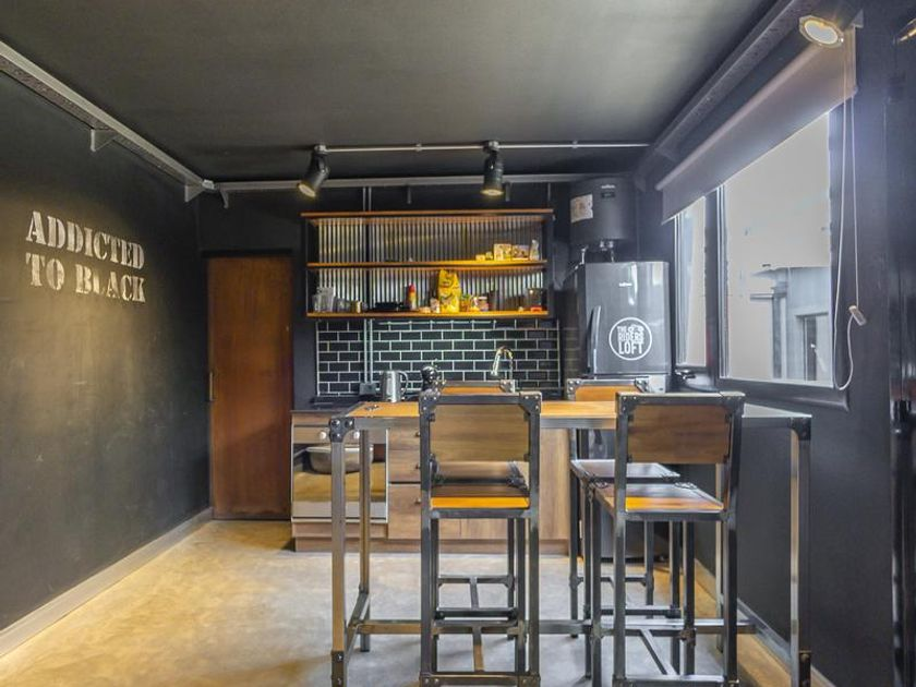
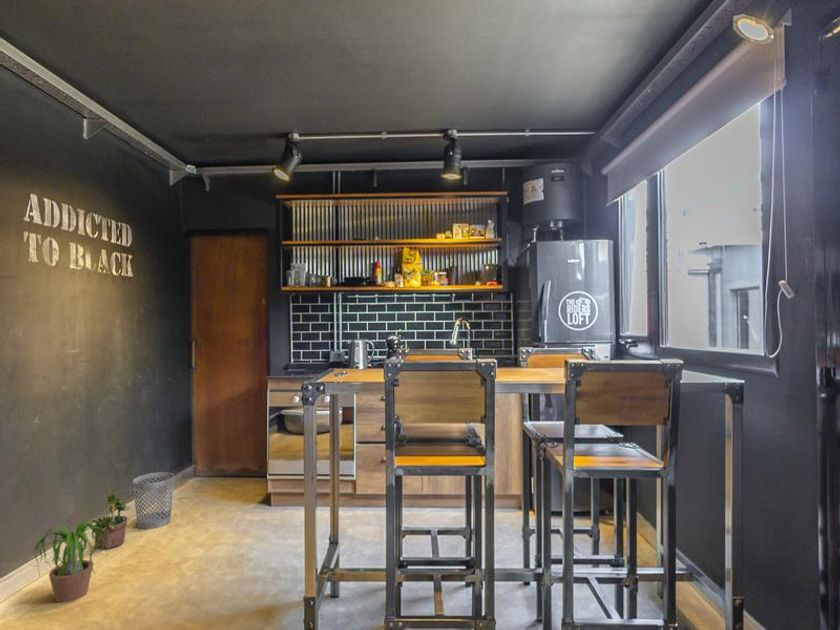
+ wastebasket (154, 500)
+ potted plant (109, 515)
+ potted plant (68, 558)
